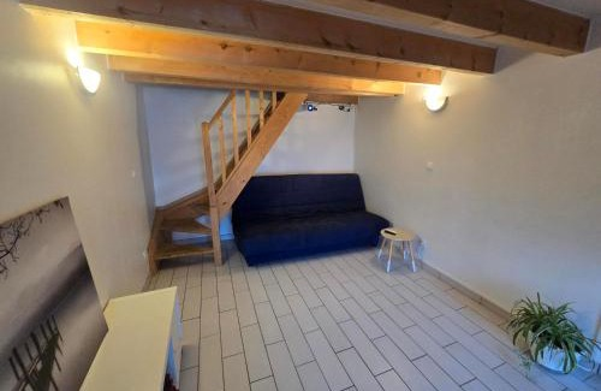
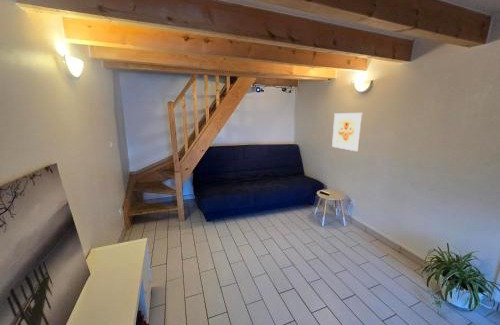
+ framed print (345, 131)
